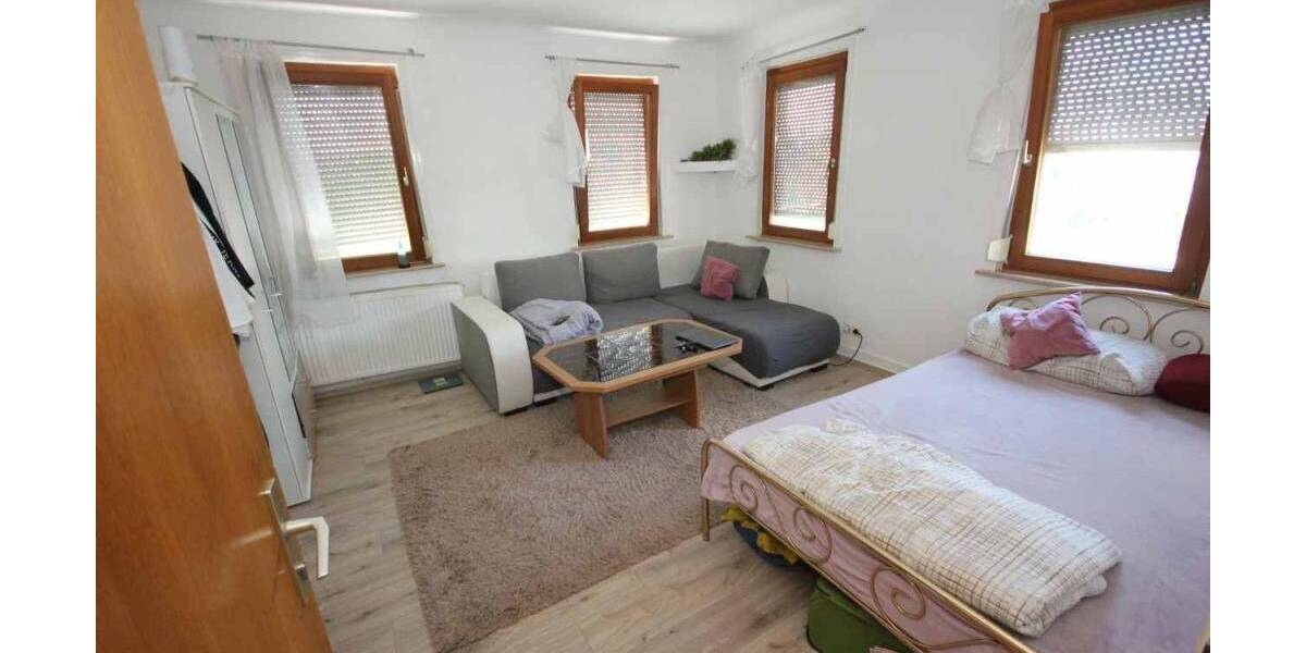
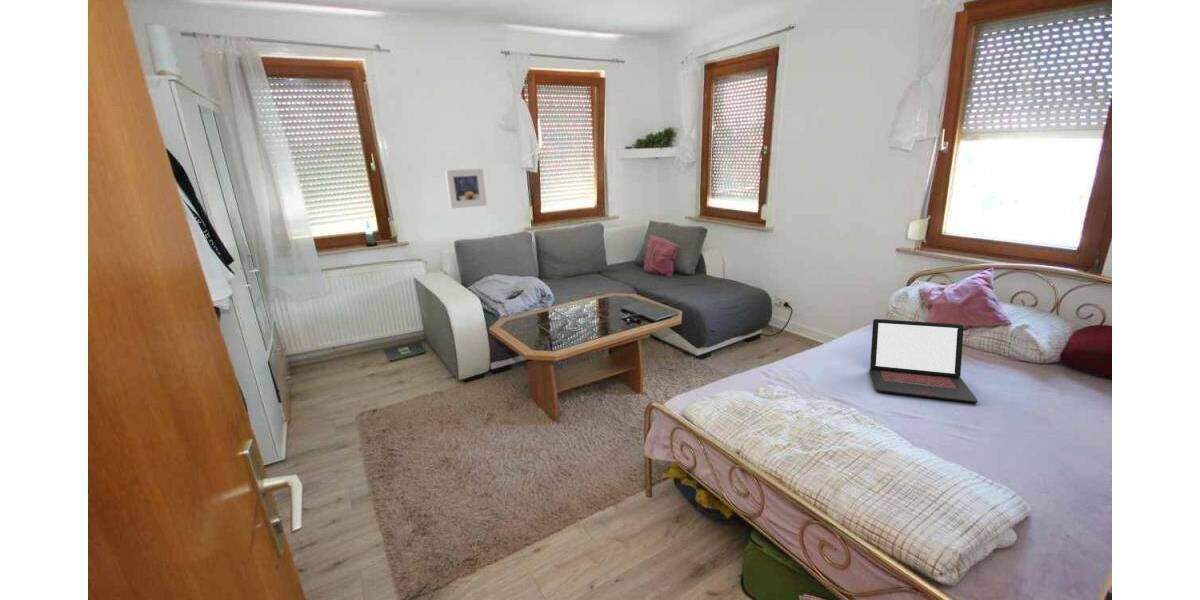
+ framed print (466, 188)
+ laptop (920, 357)
